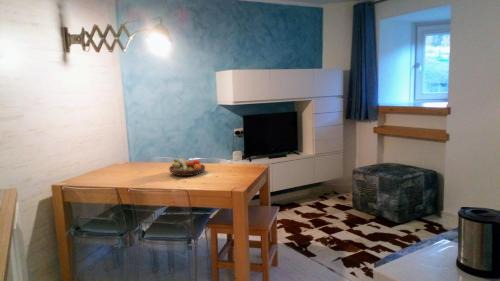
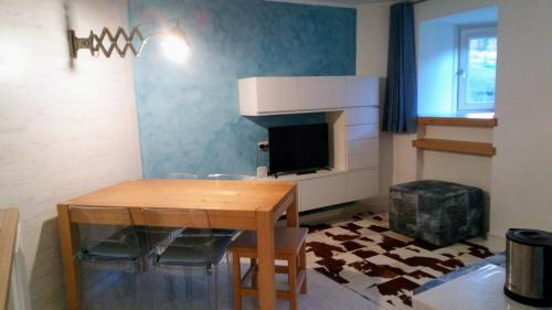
- fruit bowl (187, 165)
